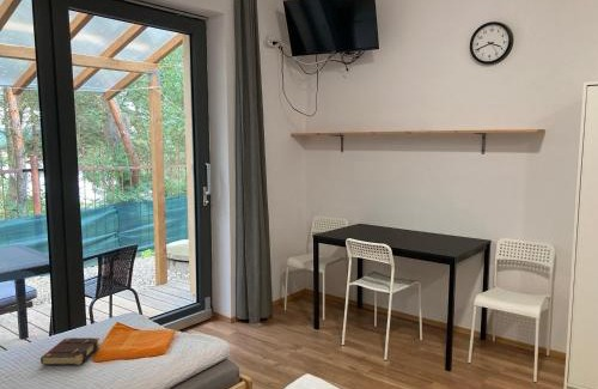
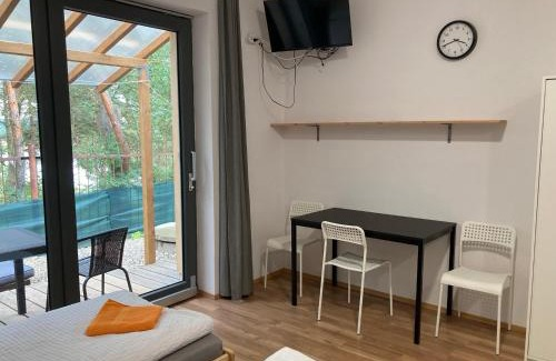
- book (72, 350)
